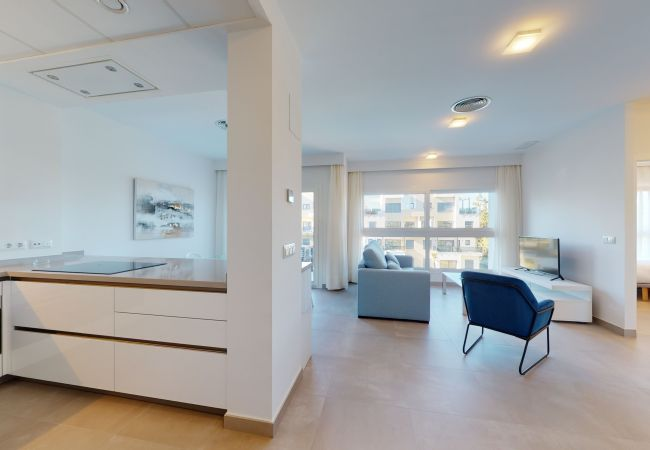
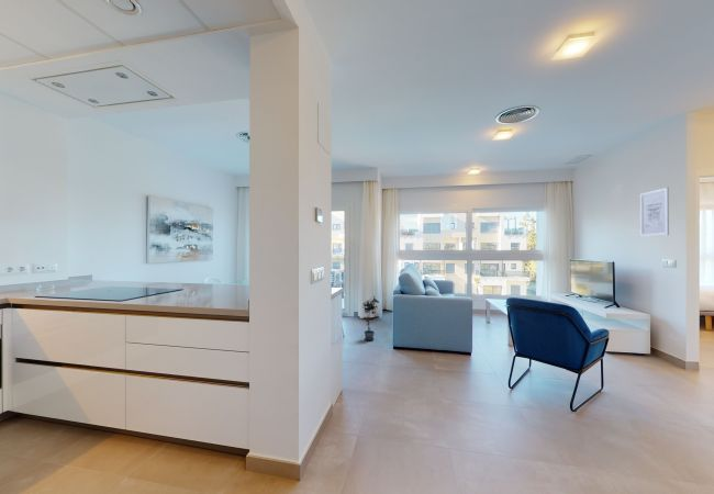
+ potted plant (369, 318)
+ wall art (654, 213)
